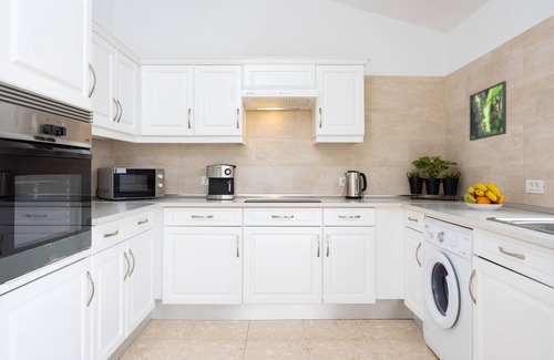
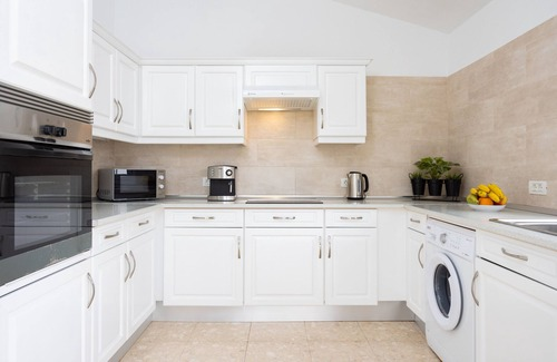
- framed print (485, 113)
